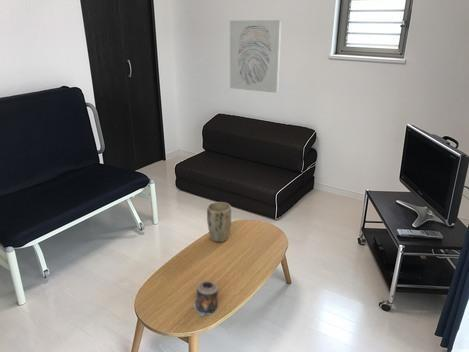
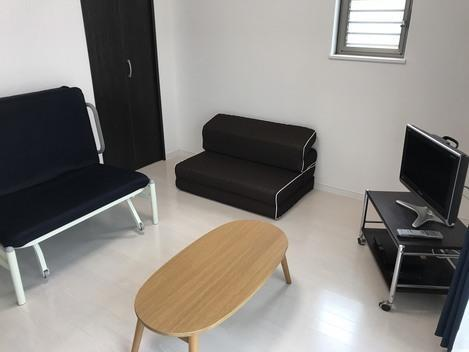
- candle (205, 297)
- plant pot (219, 222)
- wall art (254, 56)
